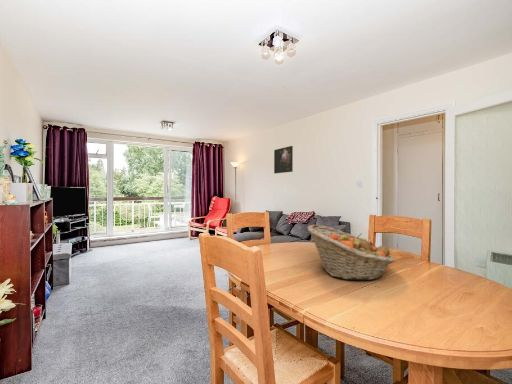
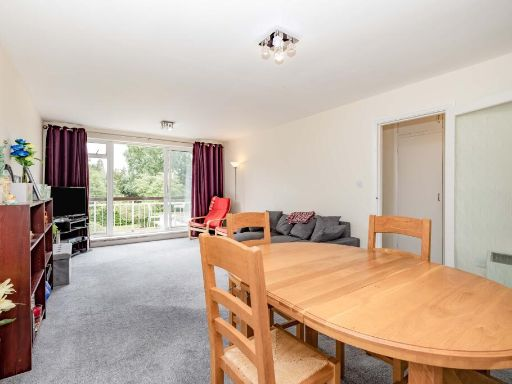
- fruit basket (347, 248)
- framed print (282, 160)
